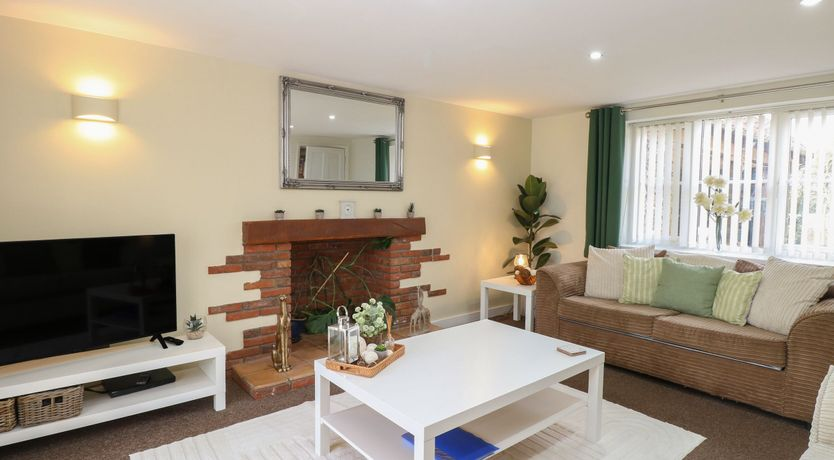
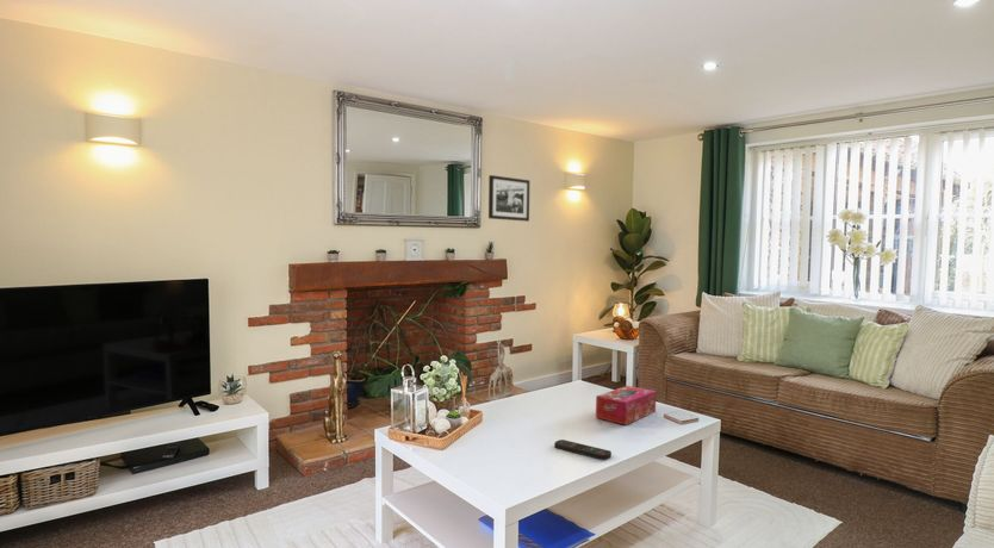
+ picture frame (509, 199)
+ remote control (582, 448)
+ tissue box (626, 404)
